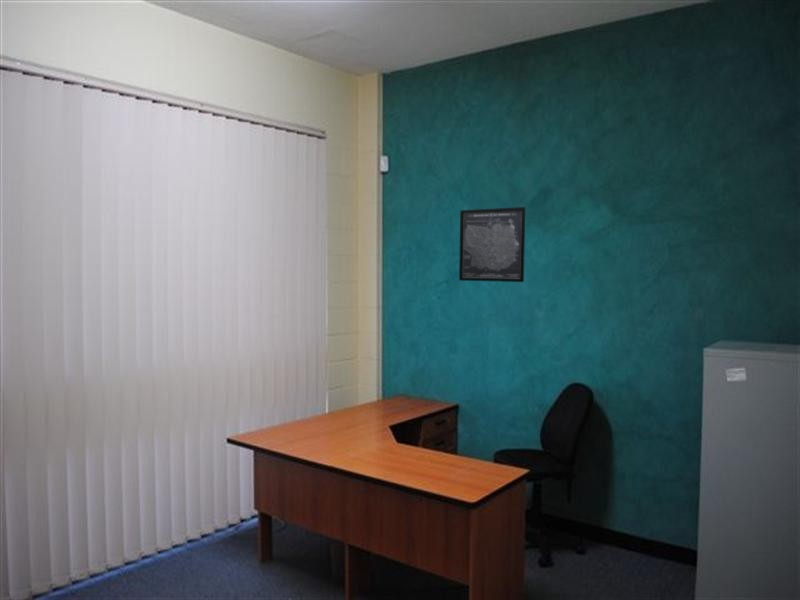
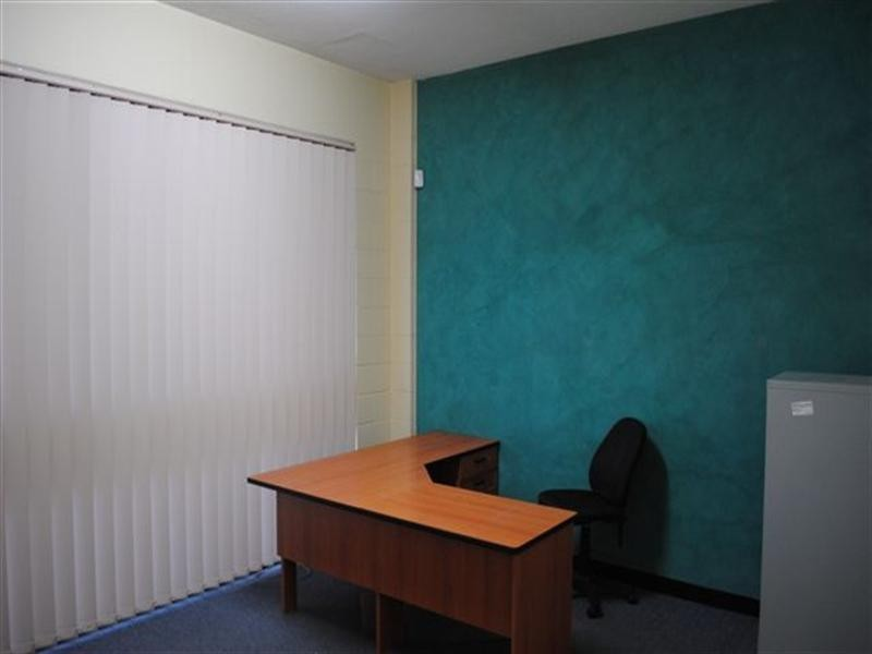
- wall art (491, 245)
